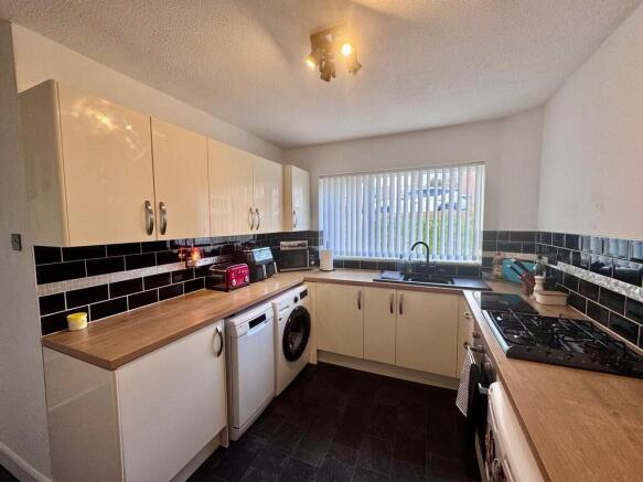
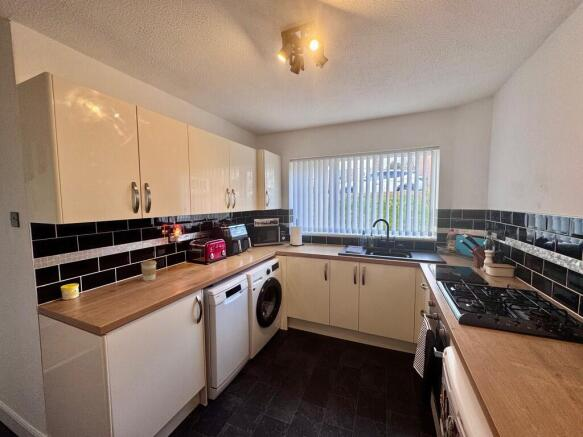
+ coffee cup (149, 269)
